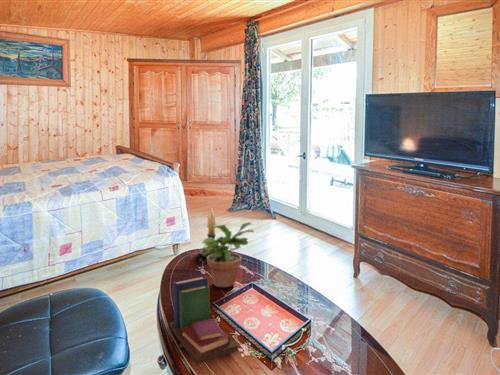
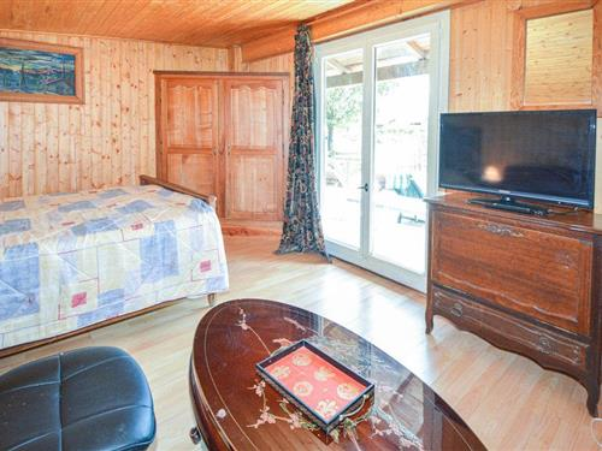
- candle holder (214, 232)
- potted plant (226, 251)
- book (201, 313)
